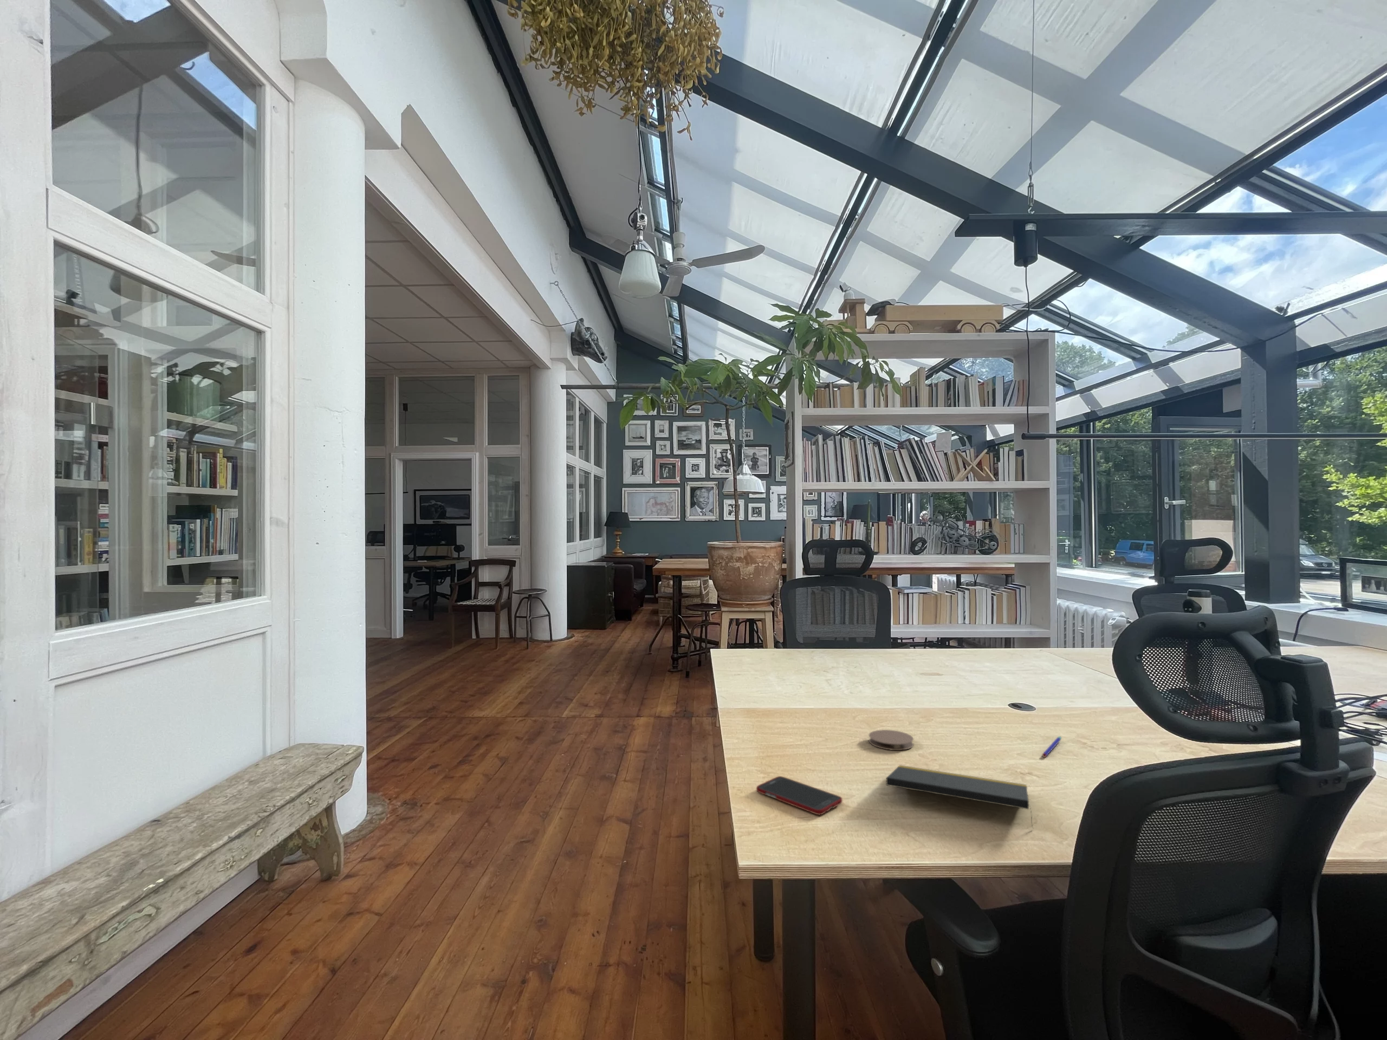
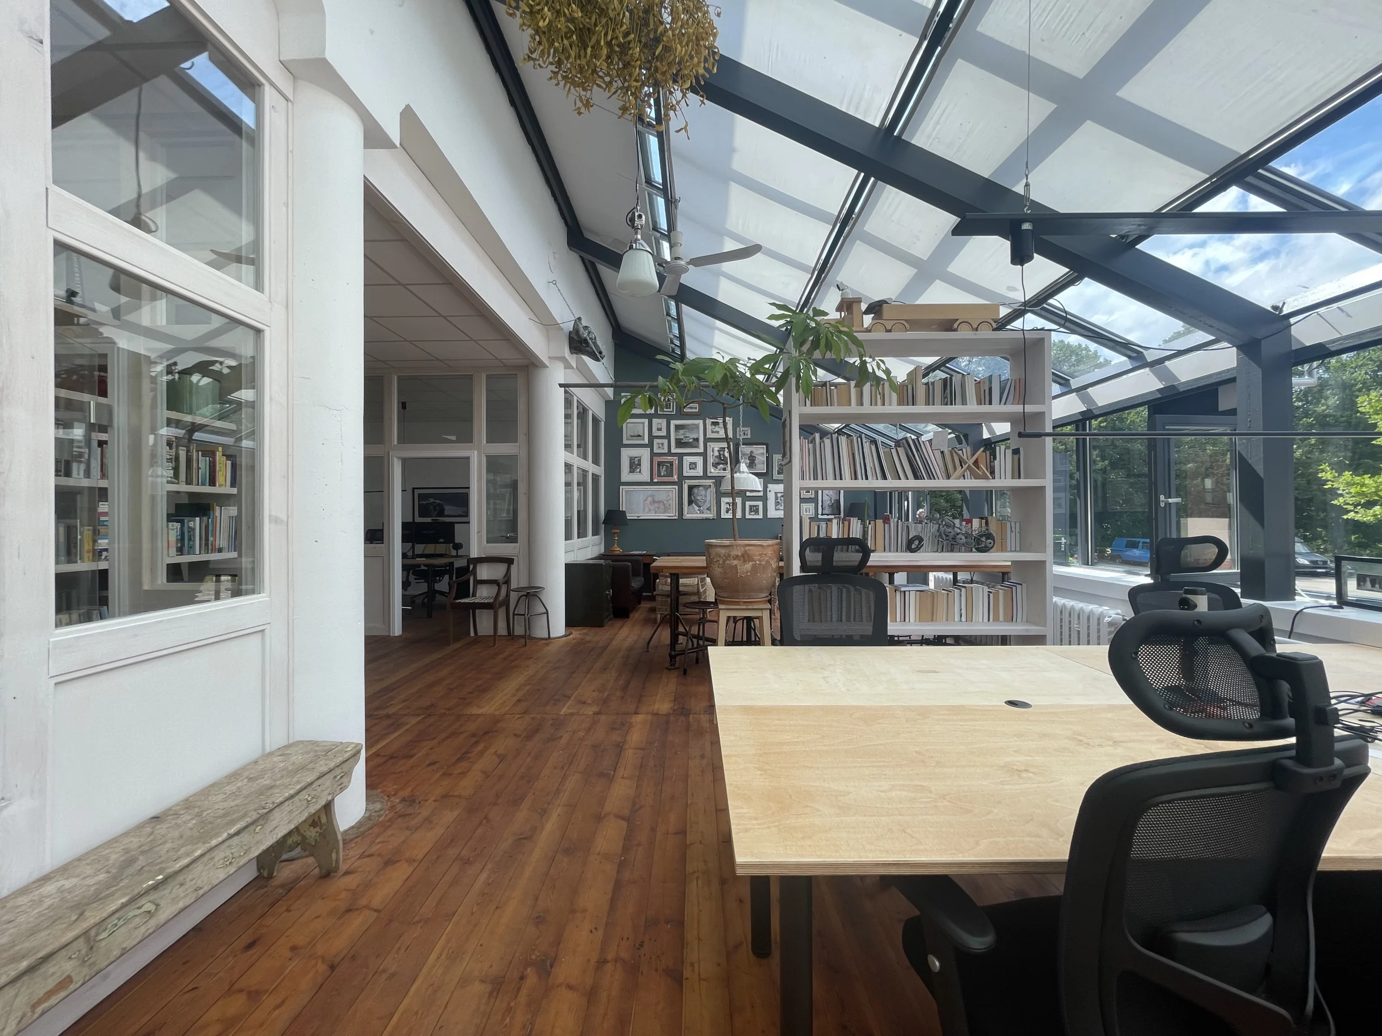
- coaster (891, 740)
- notepad (958, 784)
- cell phone (798, 794)
- pen (1052, 746)
